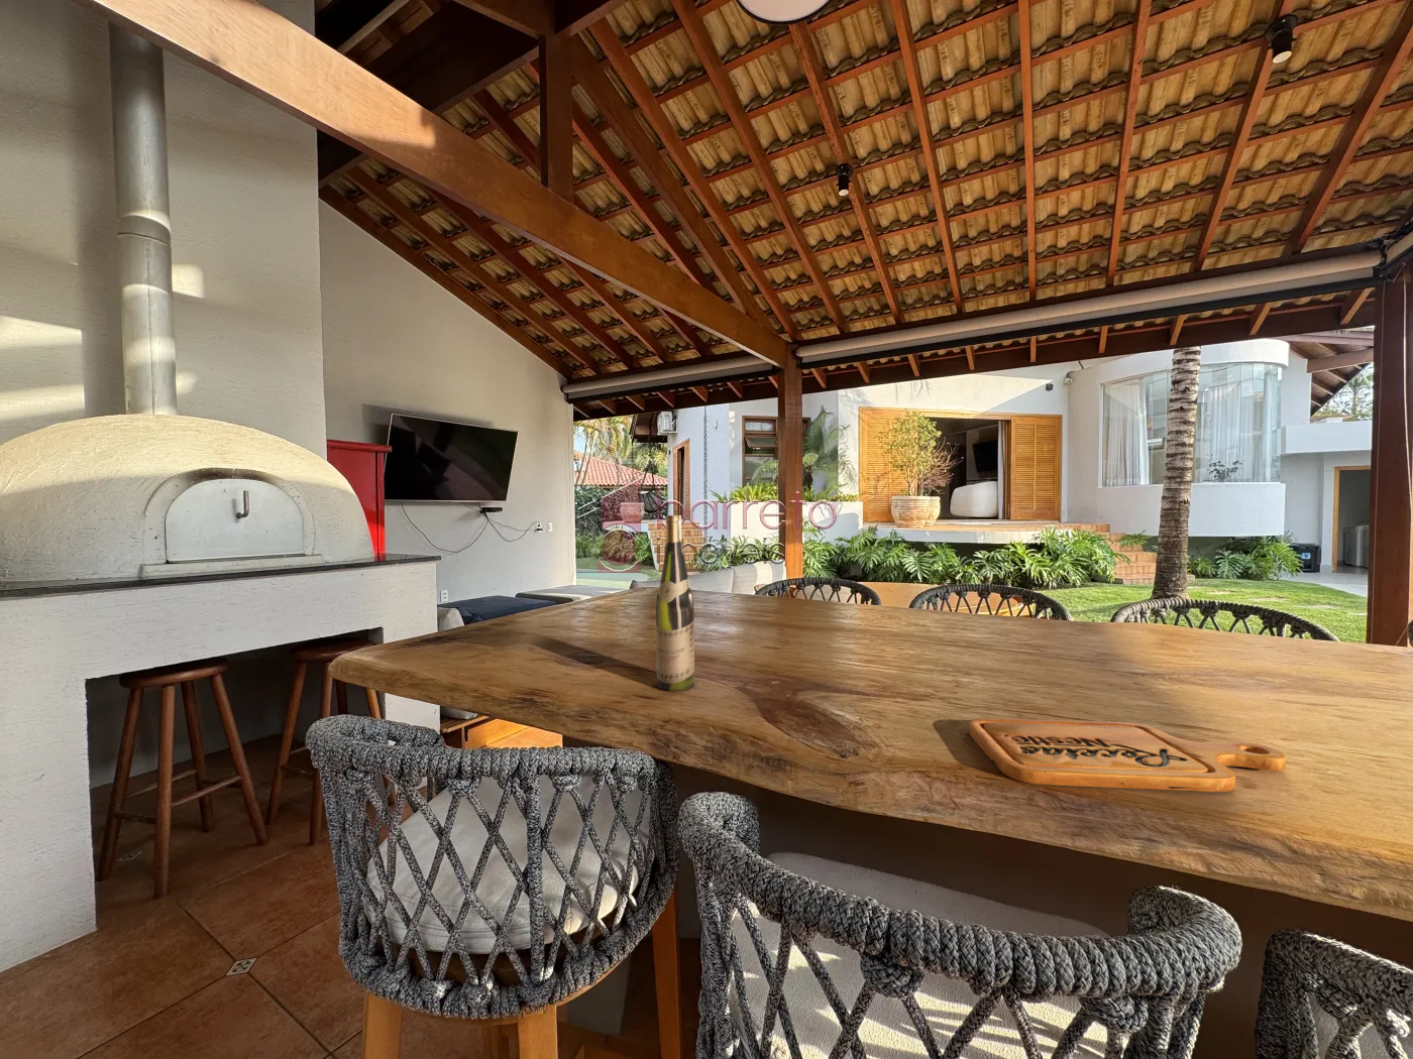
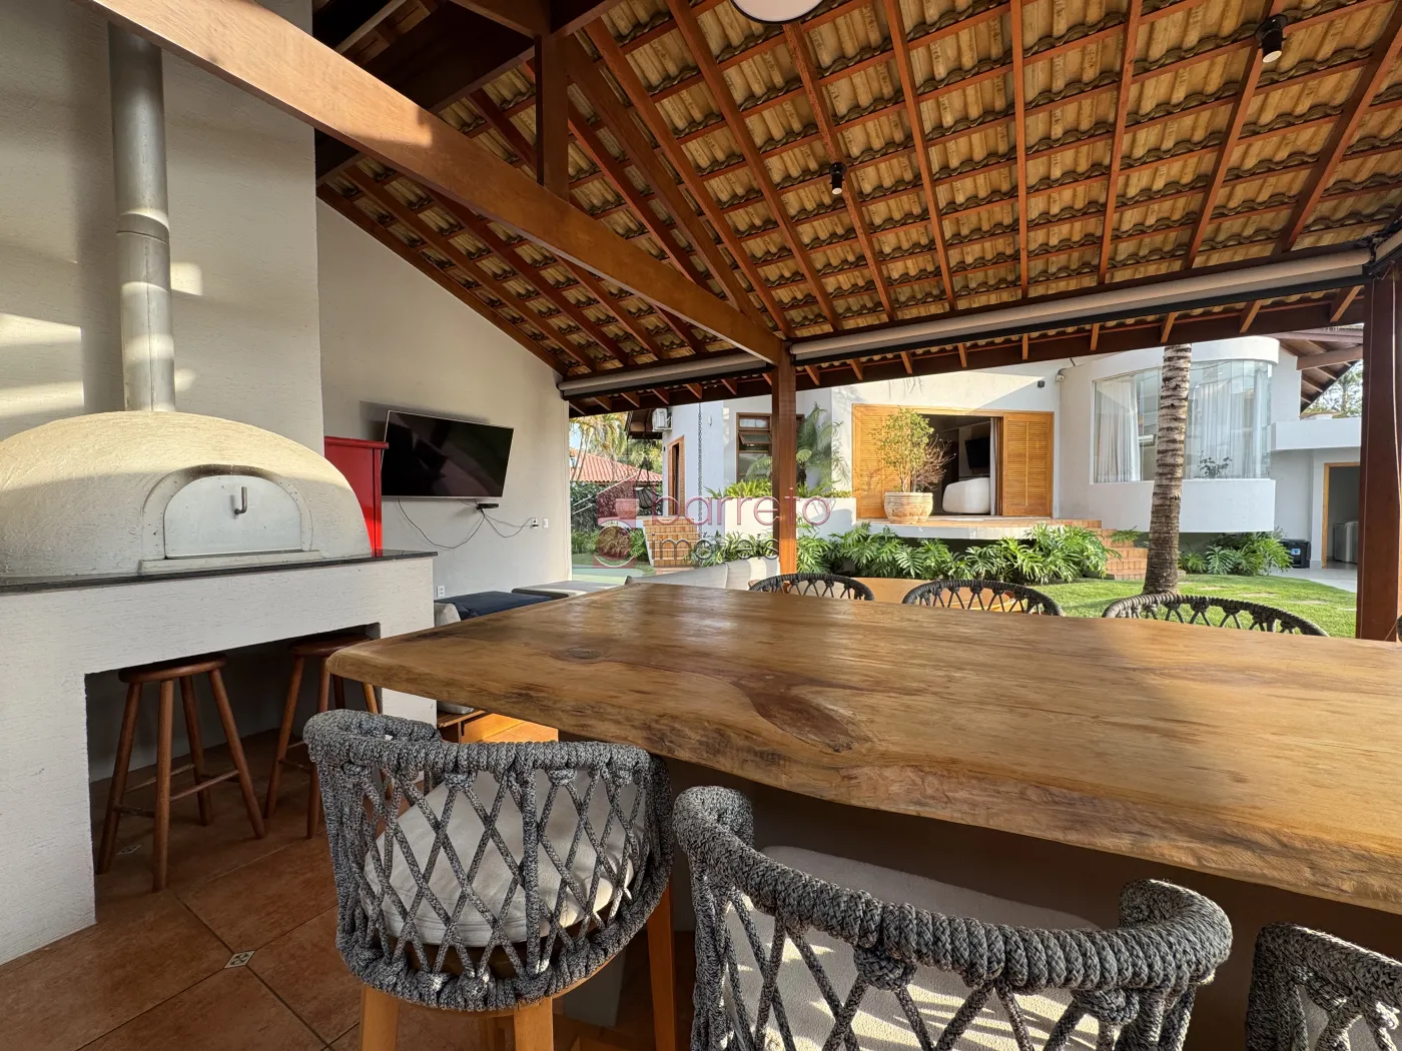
- cutting board (1127, 751)
- wine bottle (674, 600)
